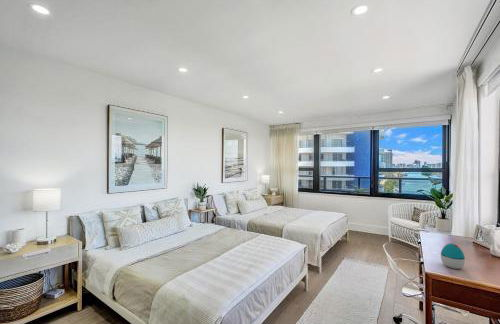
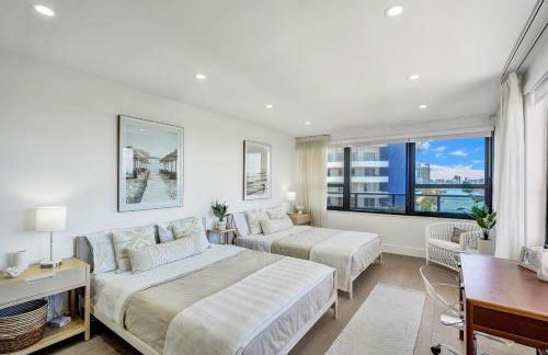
- decorative egg (452, 254)
